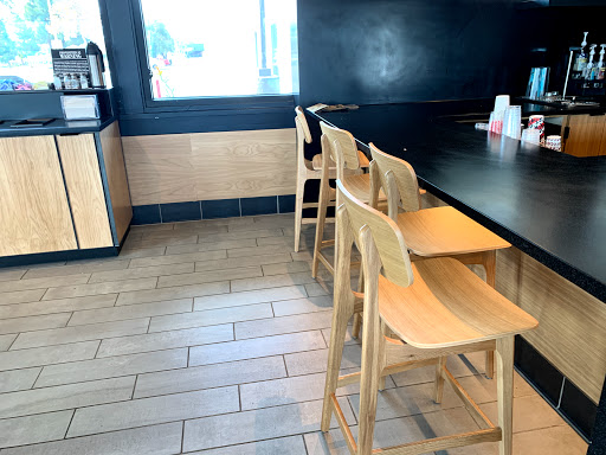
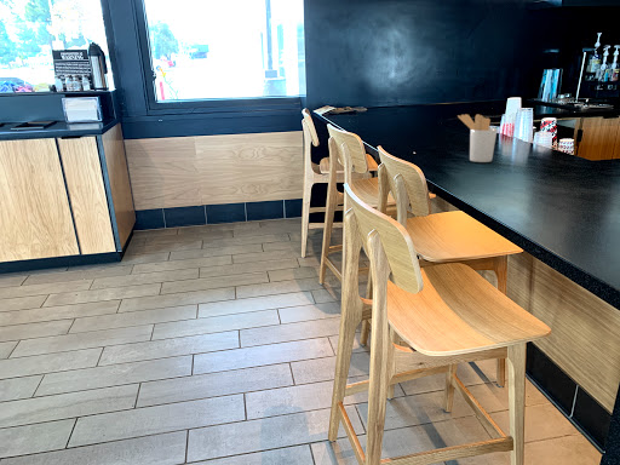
+ utensil holder (476, 136)
